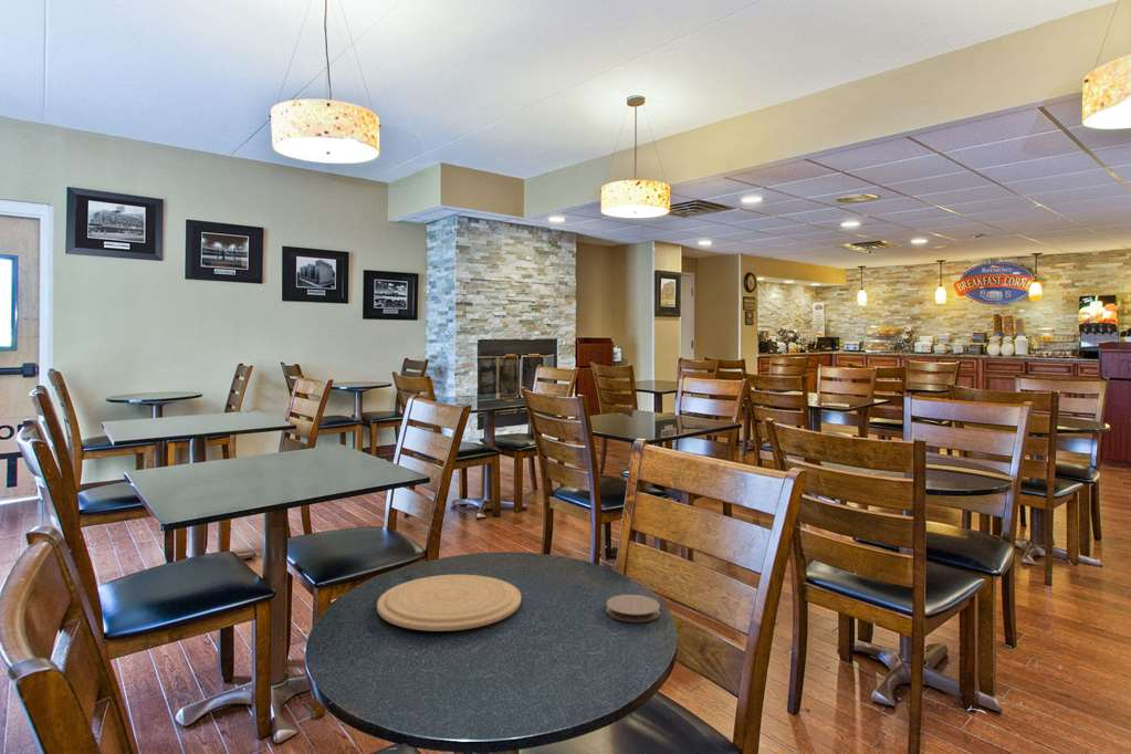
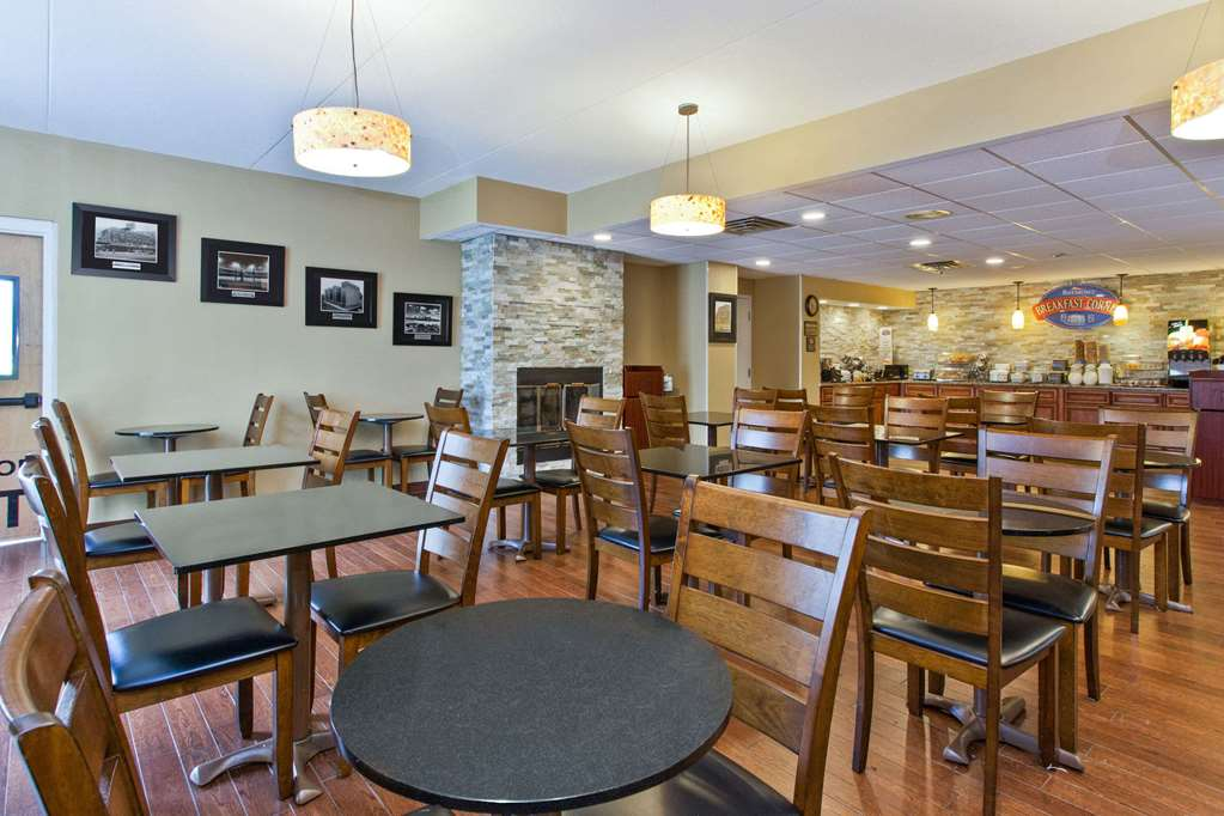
- coaster (632, 607)
- plate (450, 598)
